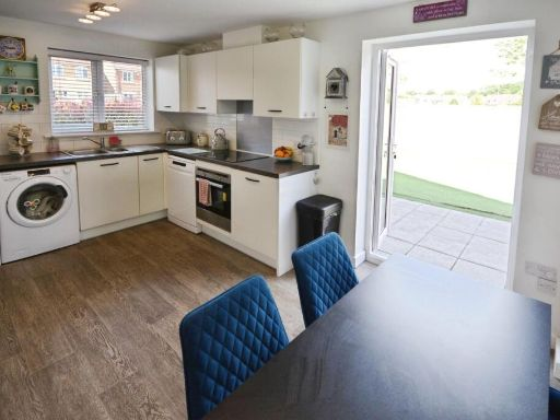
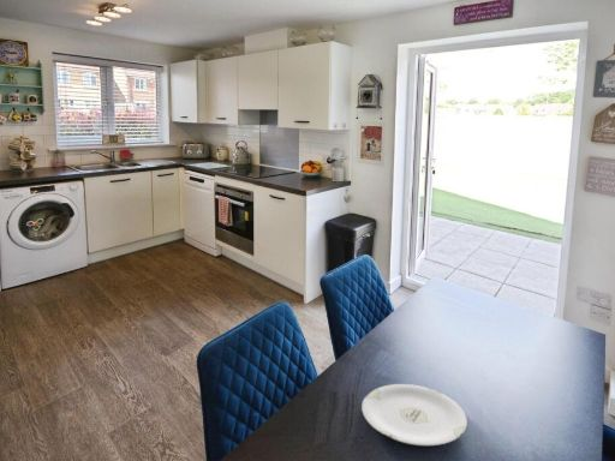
+ plate (412, 414)
